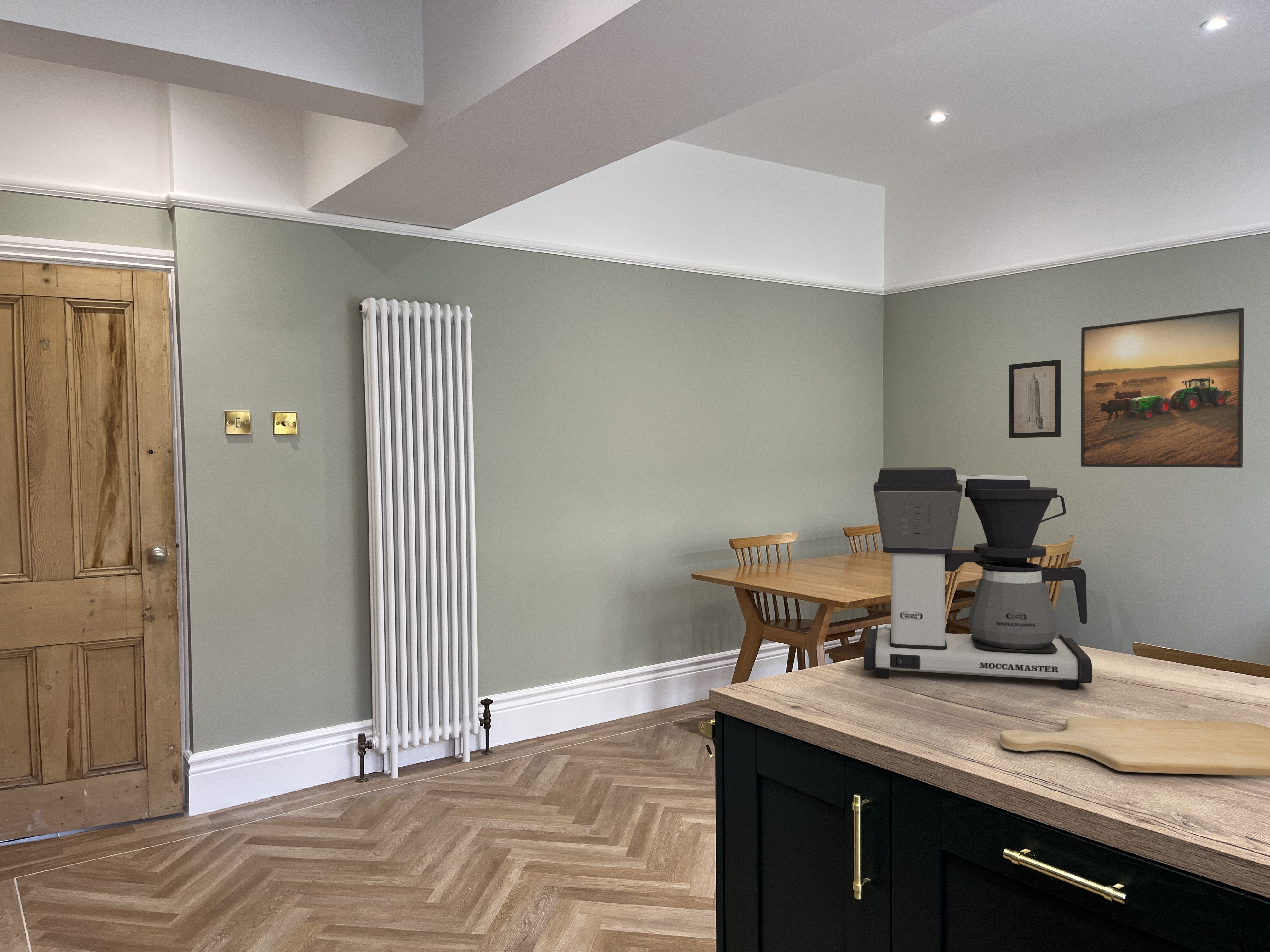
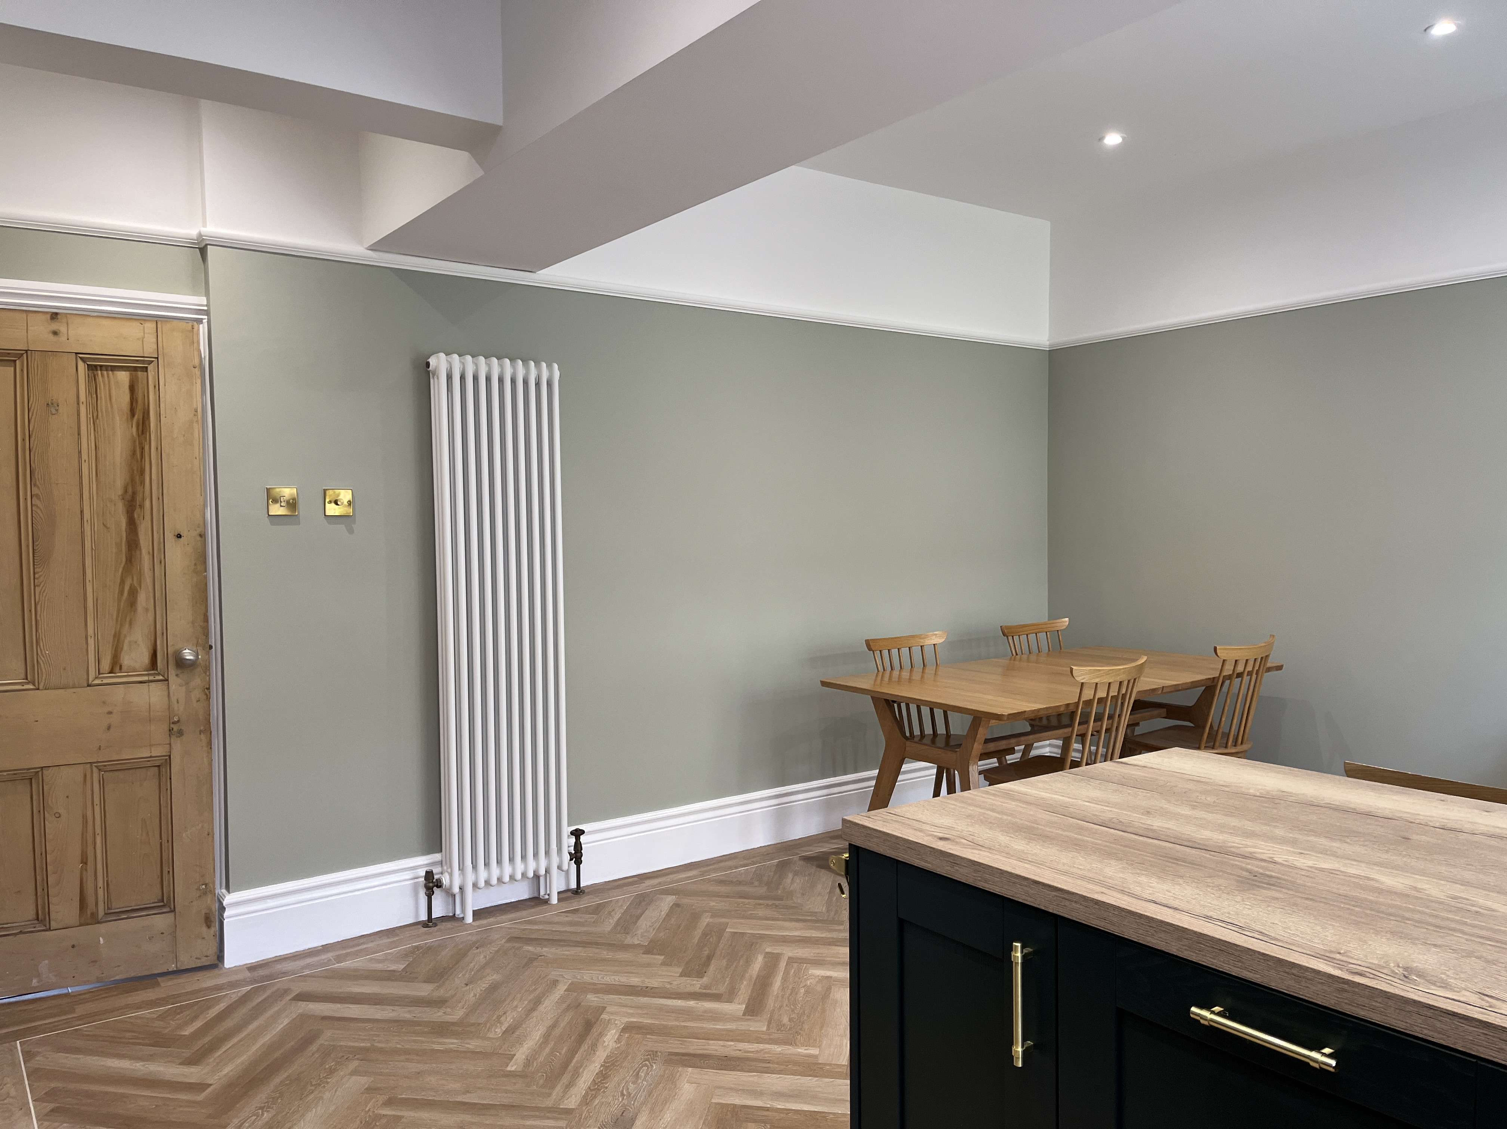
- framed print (1156, 393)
- coffee maker (976, 564)
- wall art (1034, 400)
- chopping board (1147, 744)
